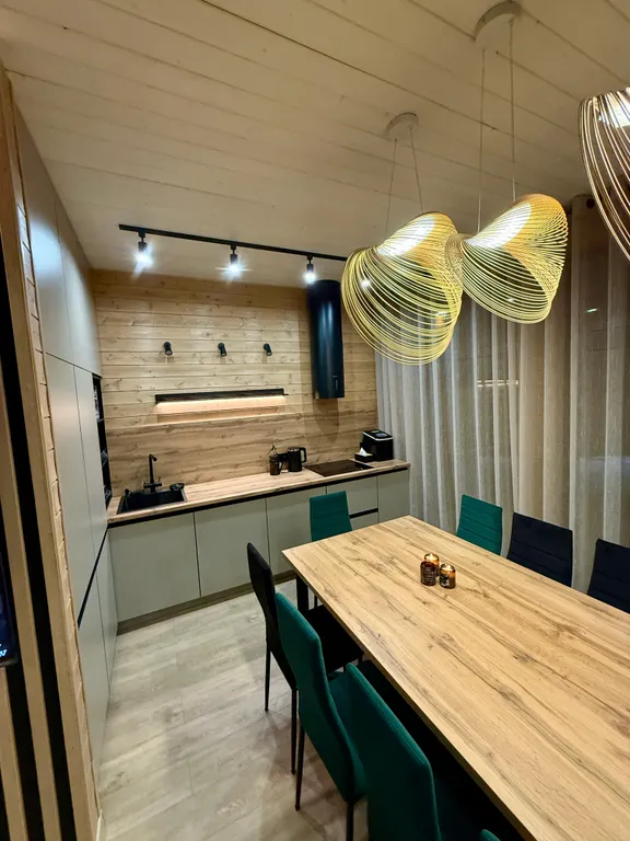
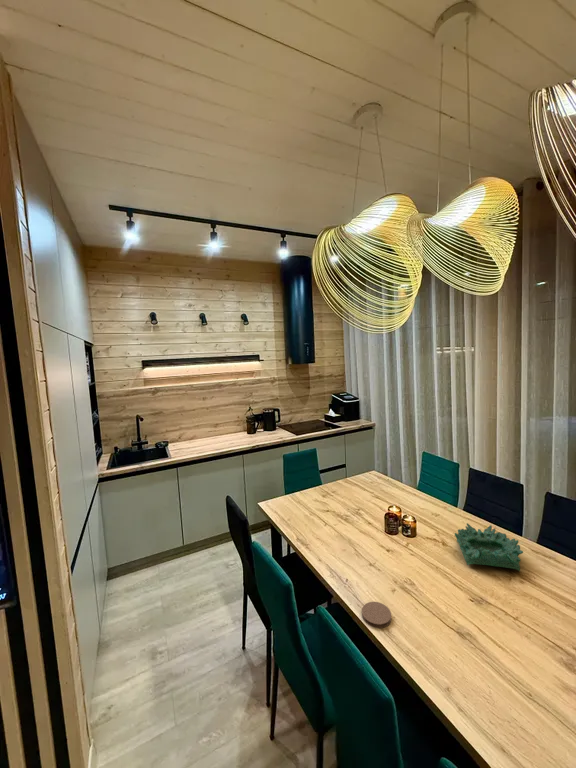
+ coaster (376, 614)
+ decorative bowl (486, 546)
